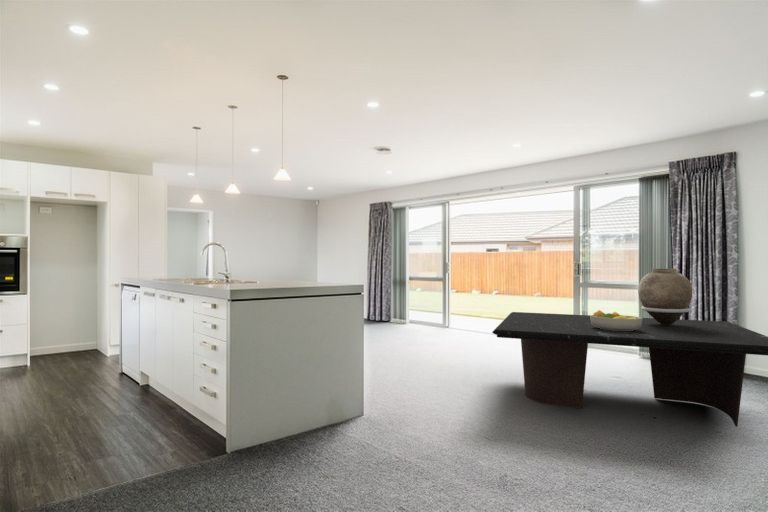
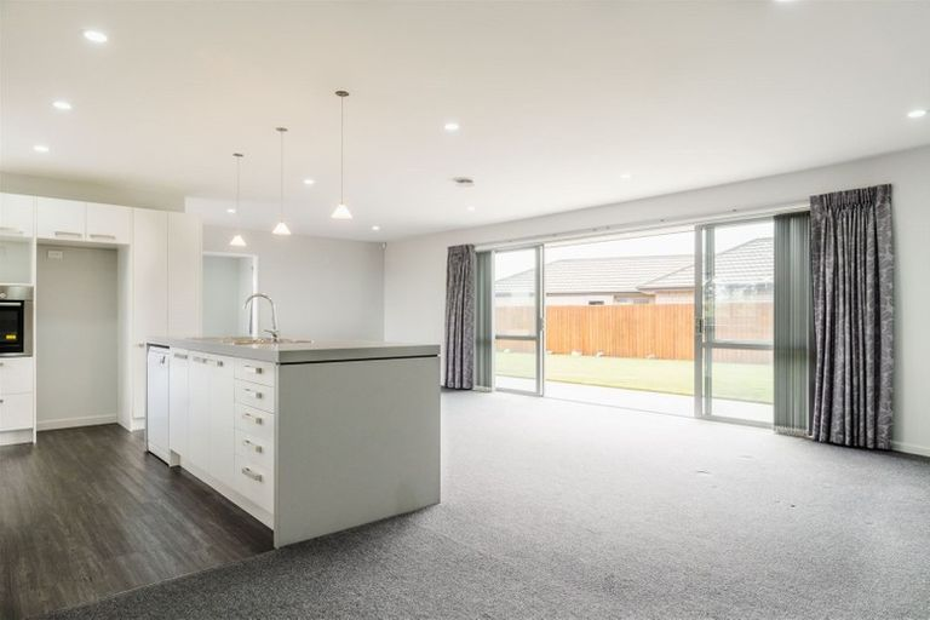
- fruit bowl (615, 319)
- vase (664, 296)
- dining table (619, 345)
